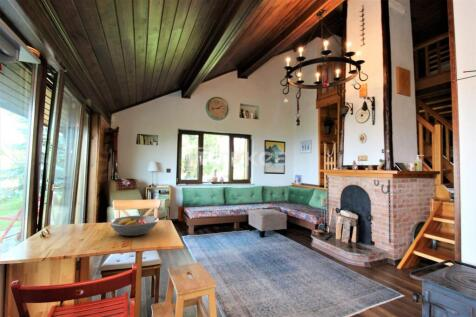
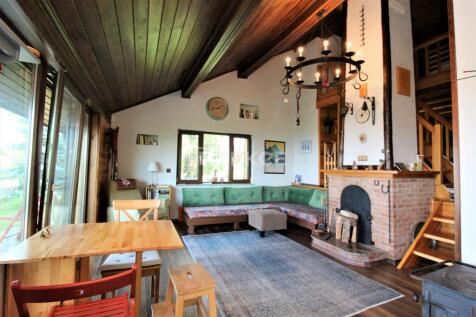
- fruit bowl (134, 224)
